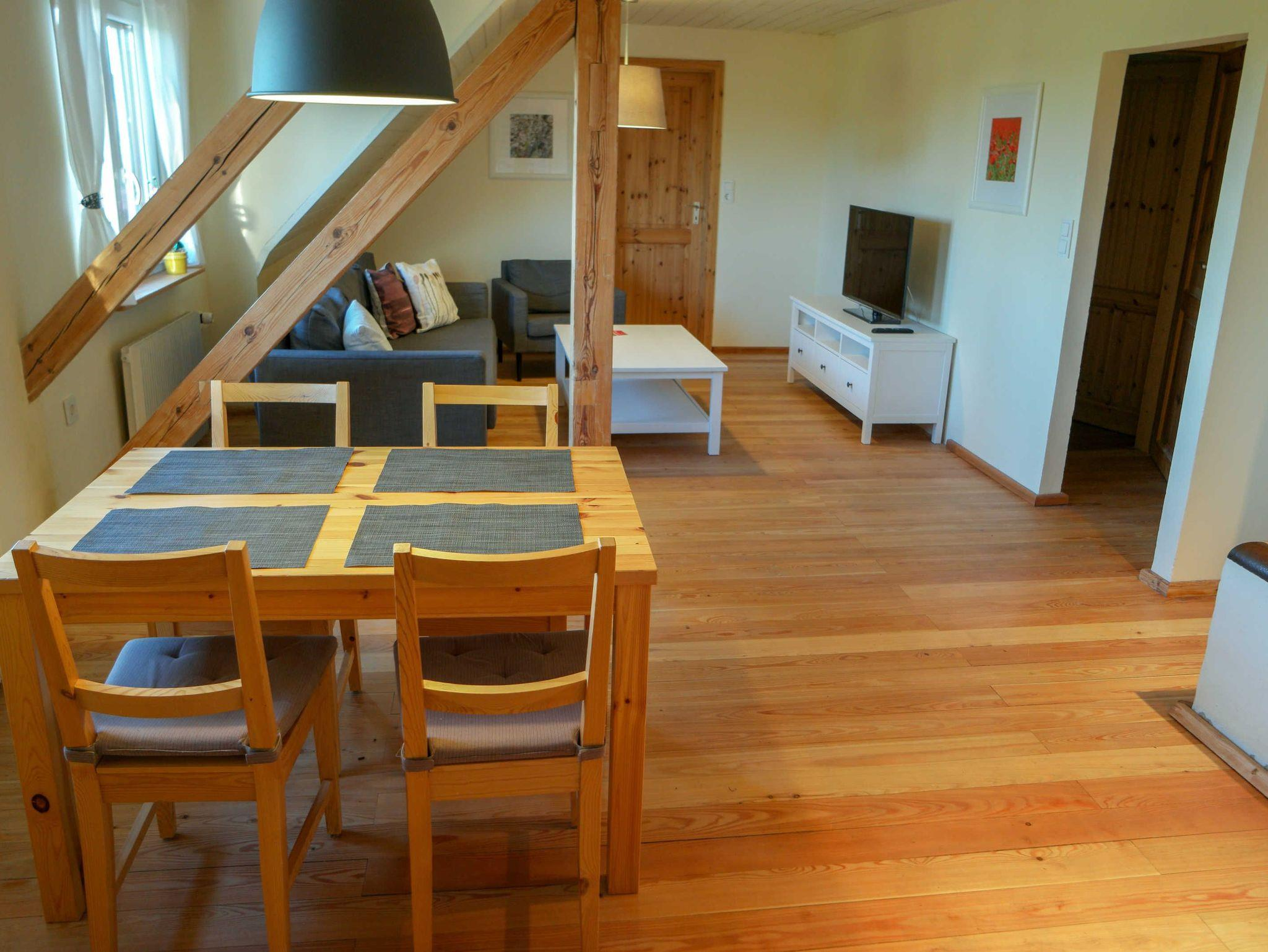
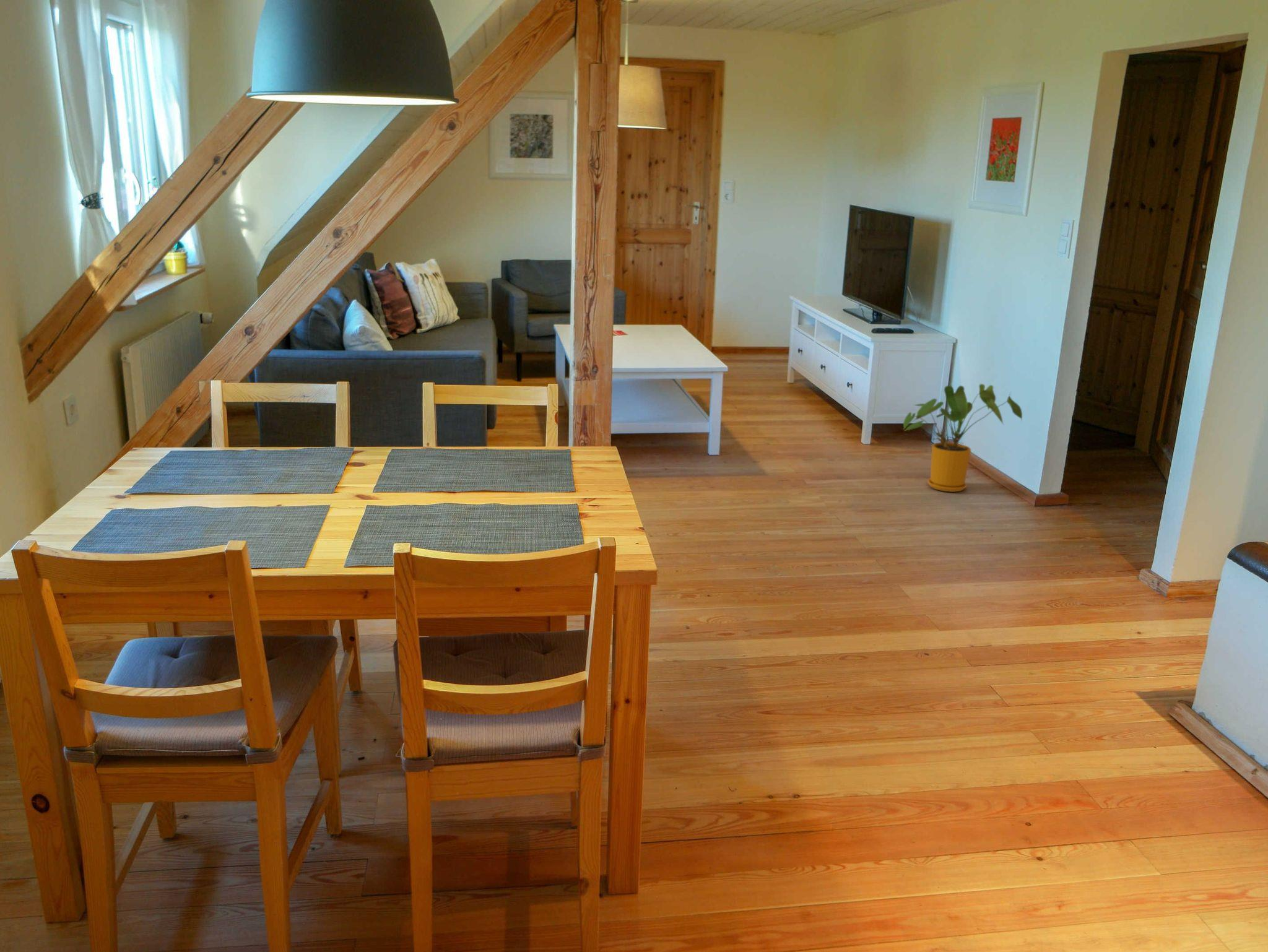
+ house plant (954, 436)
